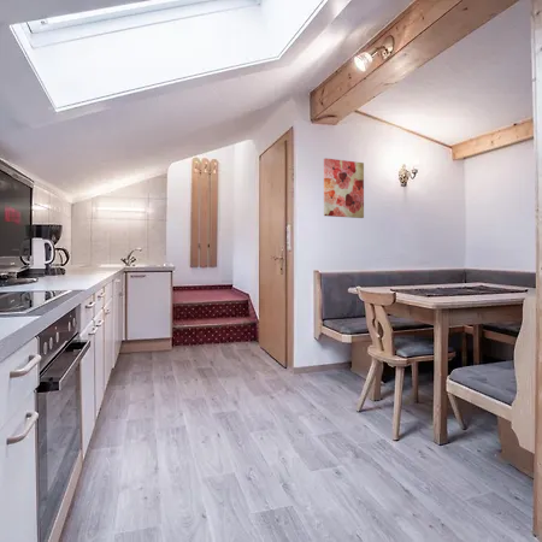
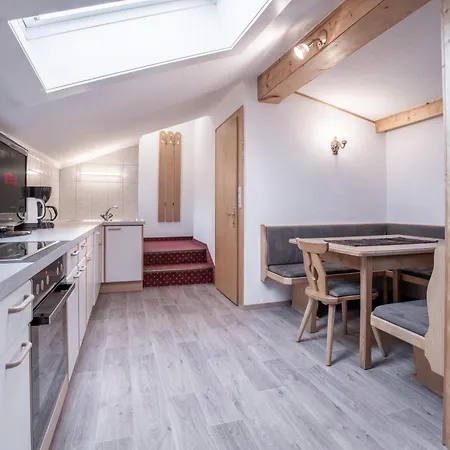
- wall art (343, 188)
